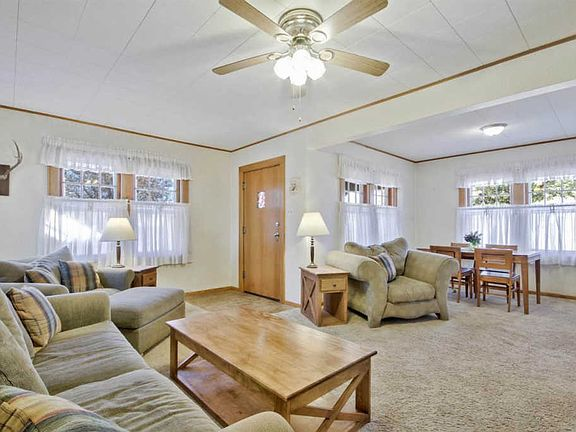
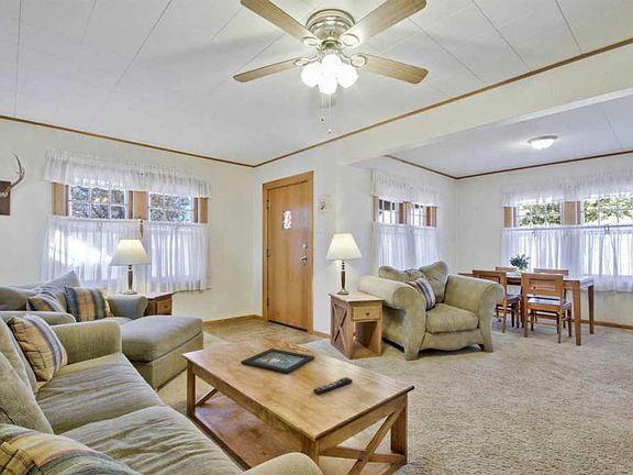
+ remote control (333, 385)
+ decorative tray (278, 360)
